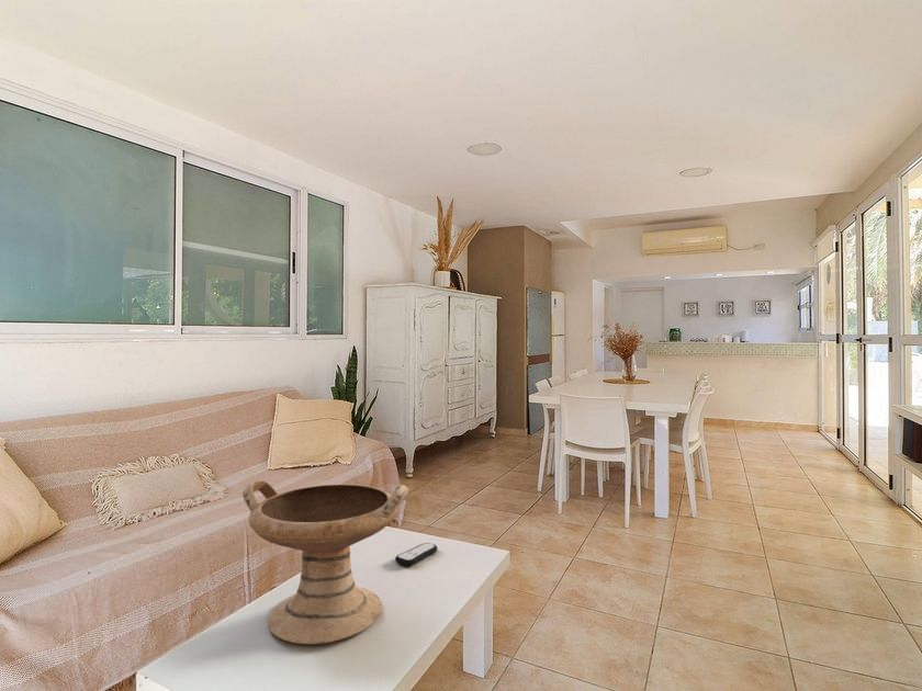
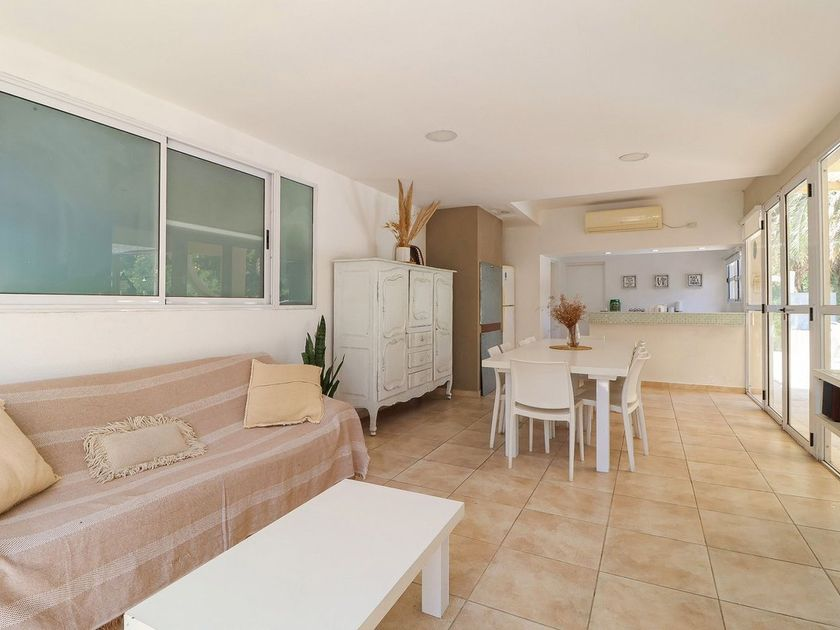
- remote control (417, 553)
- decorative bowl (326, 548)
